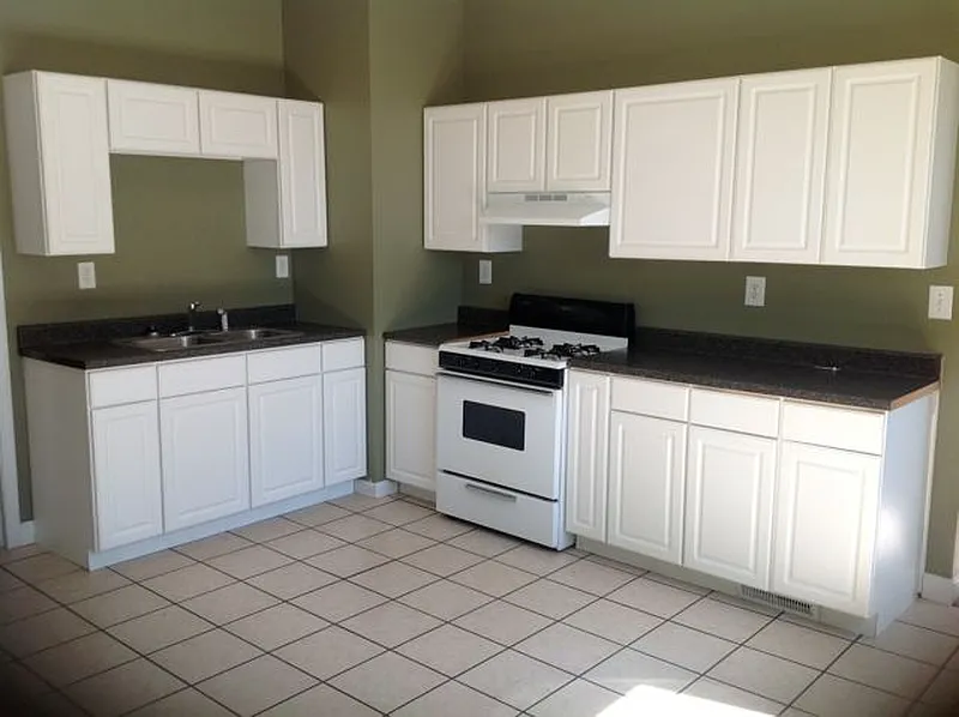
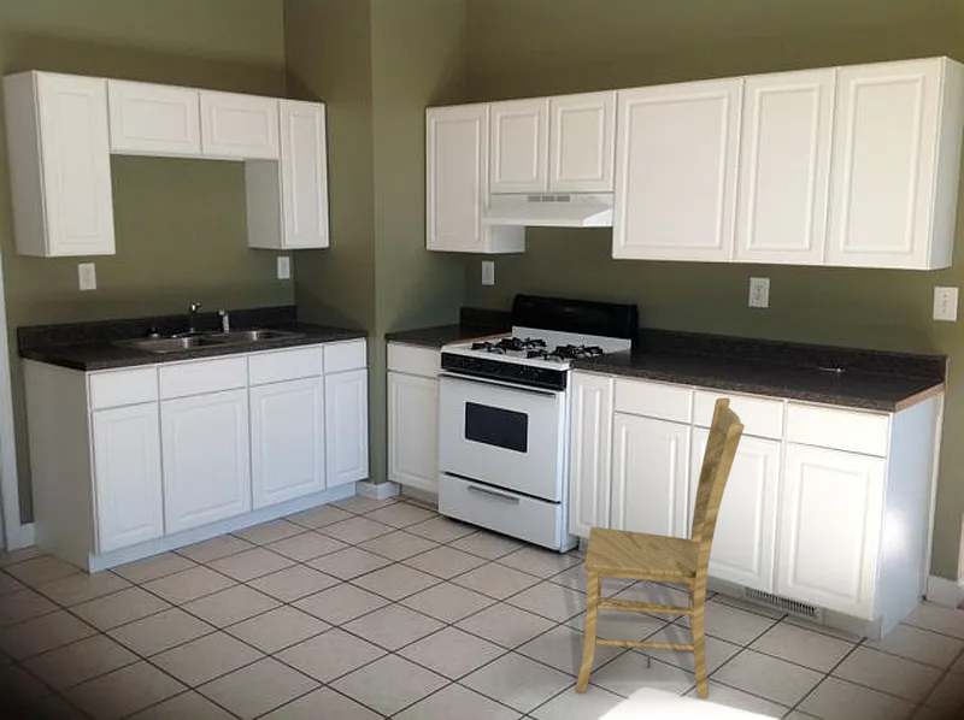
+ dining chair (657, 539)
